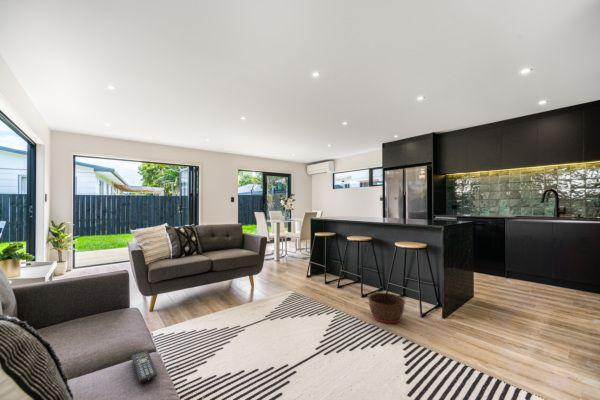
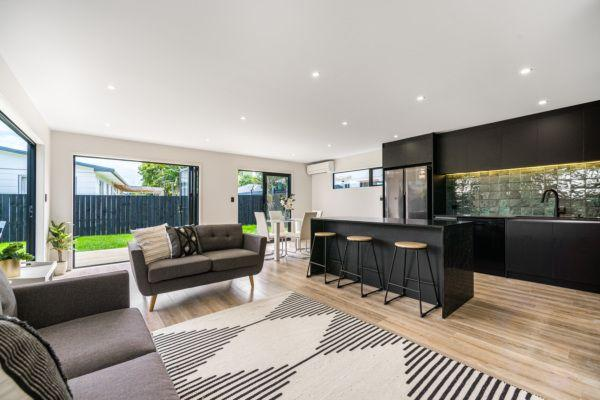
- remote control (143, 365)
- basket (386, 307)
